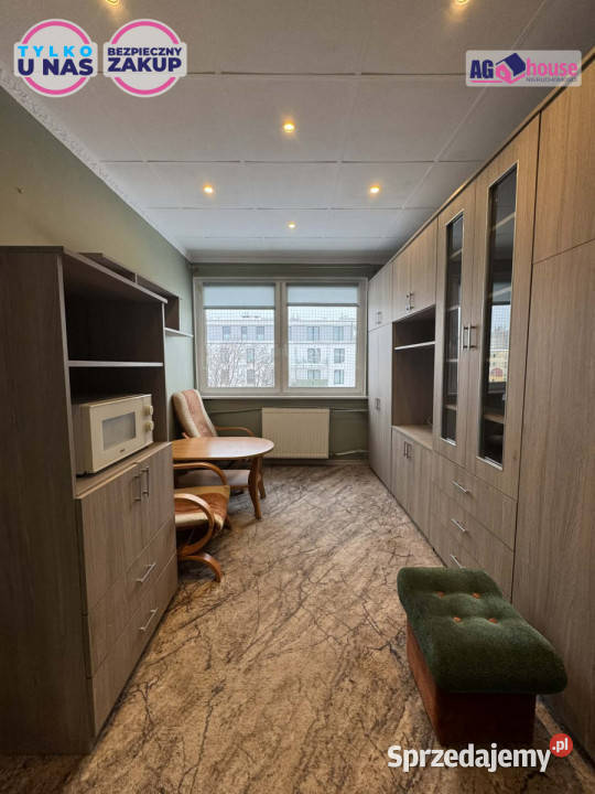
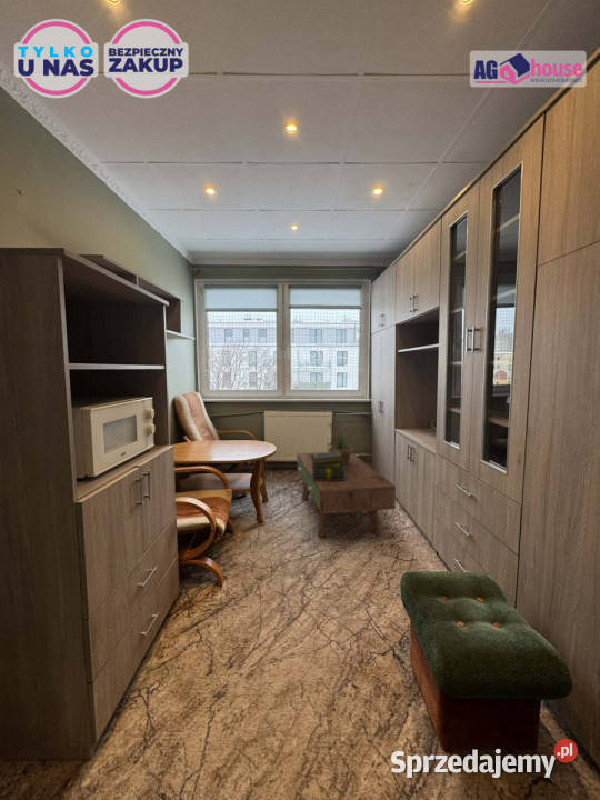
+ potted plant (339, 442)
+ stack of books (327, 466)
+ coffee table (336, 490)
